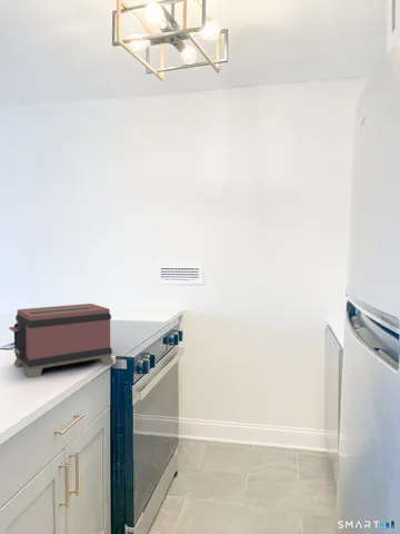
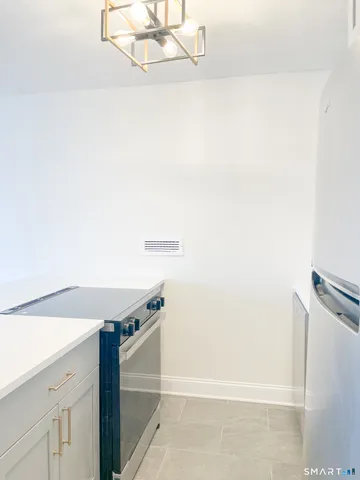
- toaster (60, 336)
